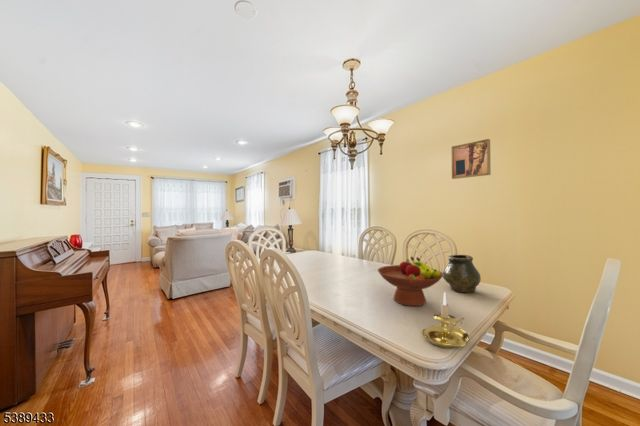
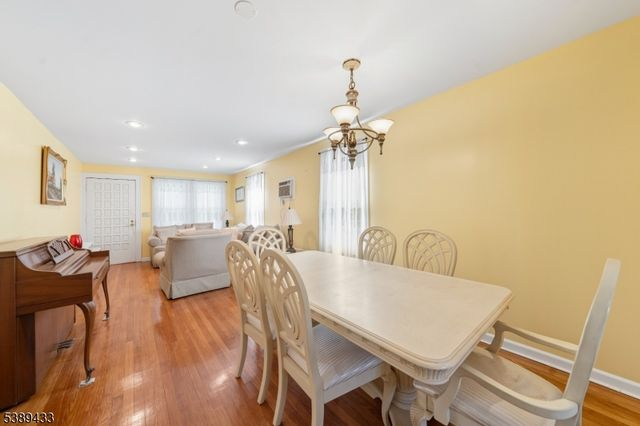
- fruit bowl (409, 280)
- vase (461, 272)
- candle holder (447, 314)
- wall art (470, 160)
